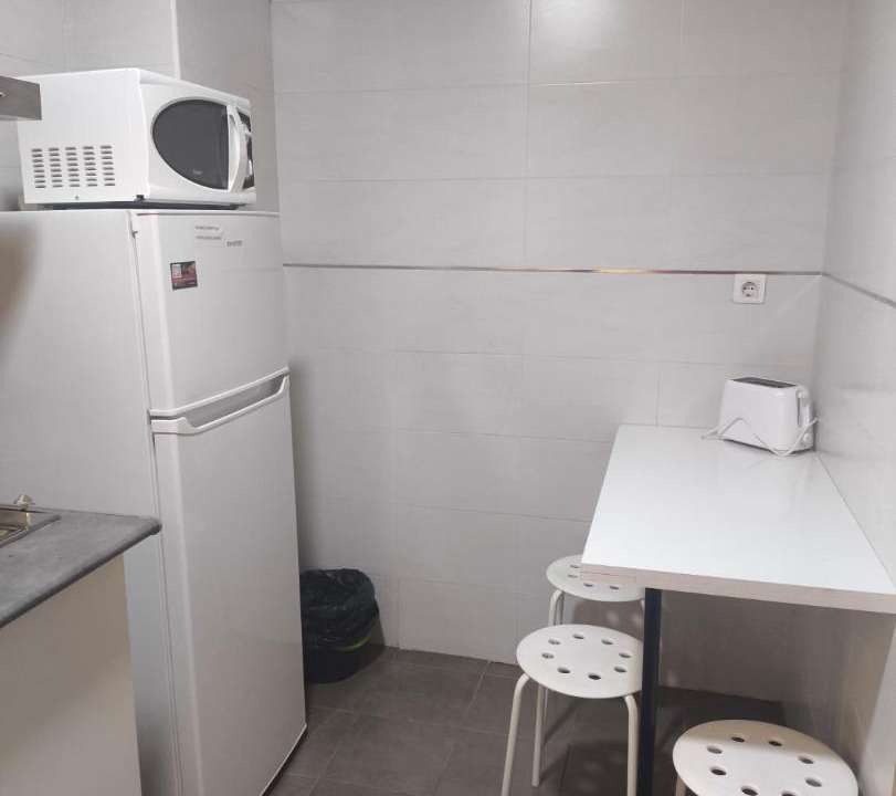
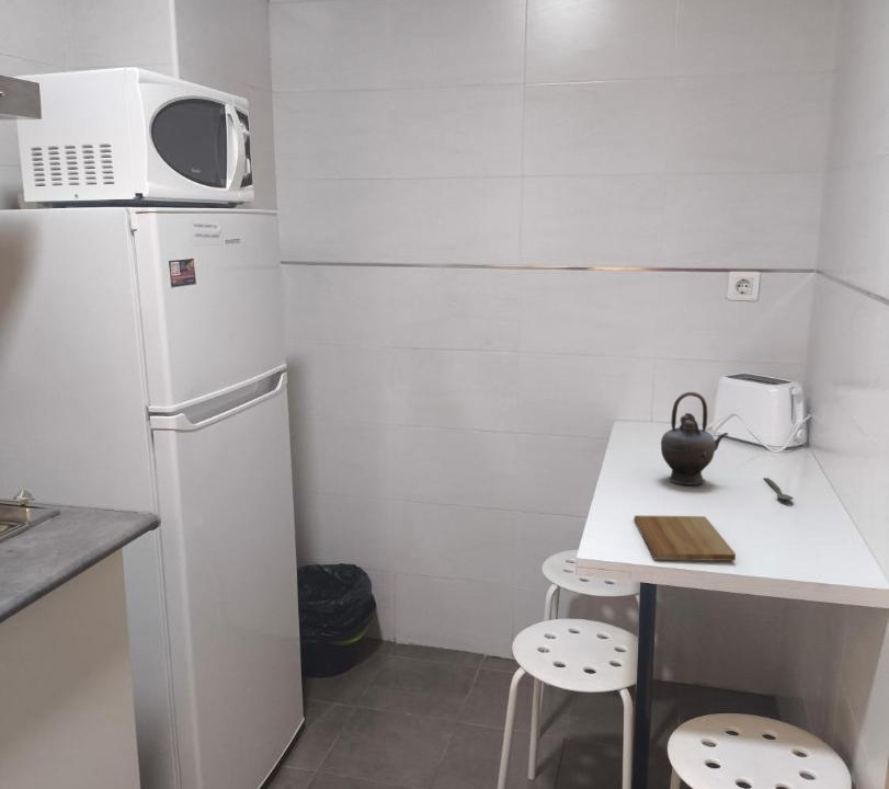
+ spoon (776, 488)
+ teapot (694, 437)
+ cutting board (681, 536)
